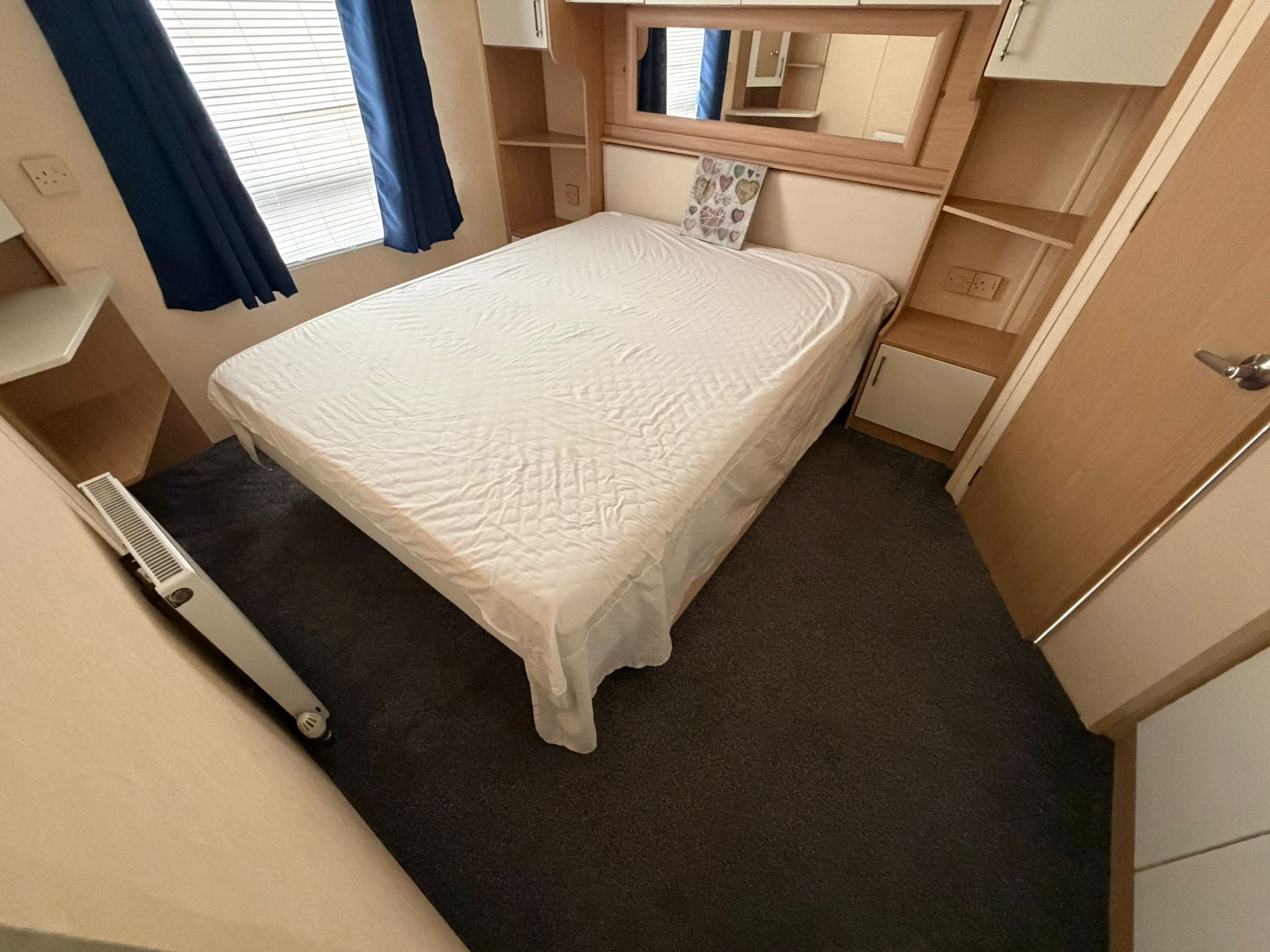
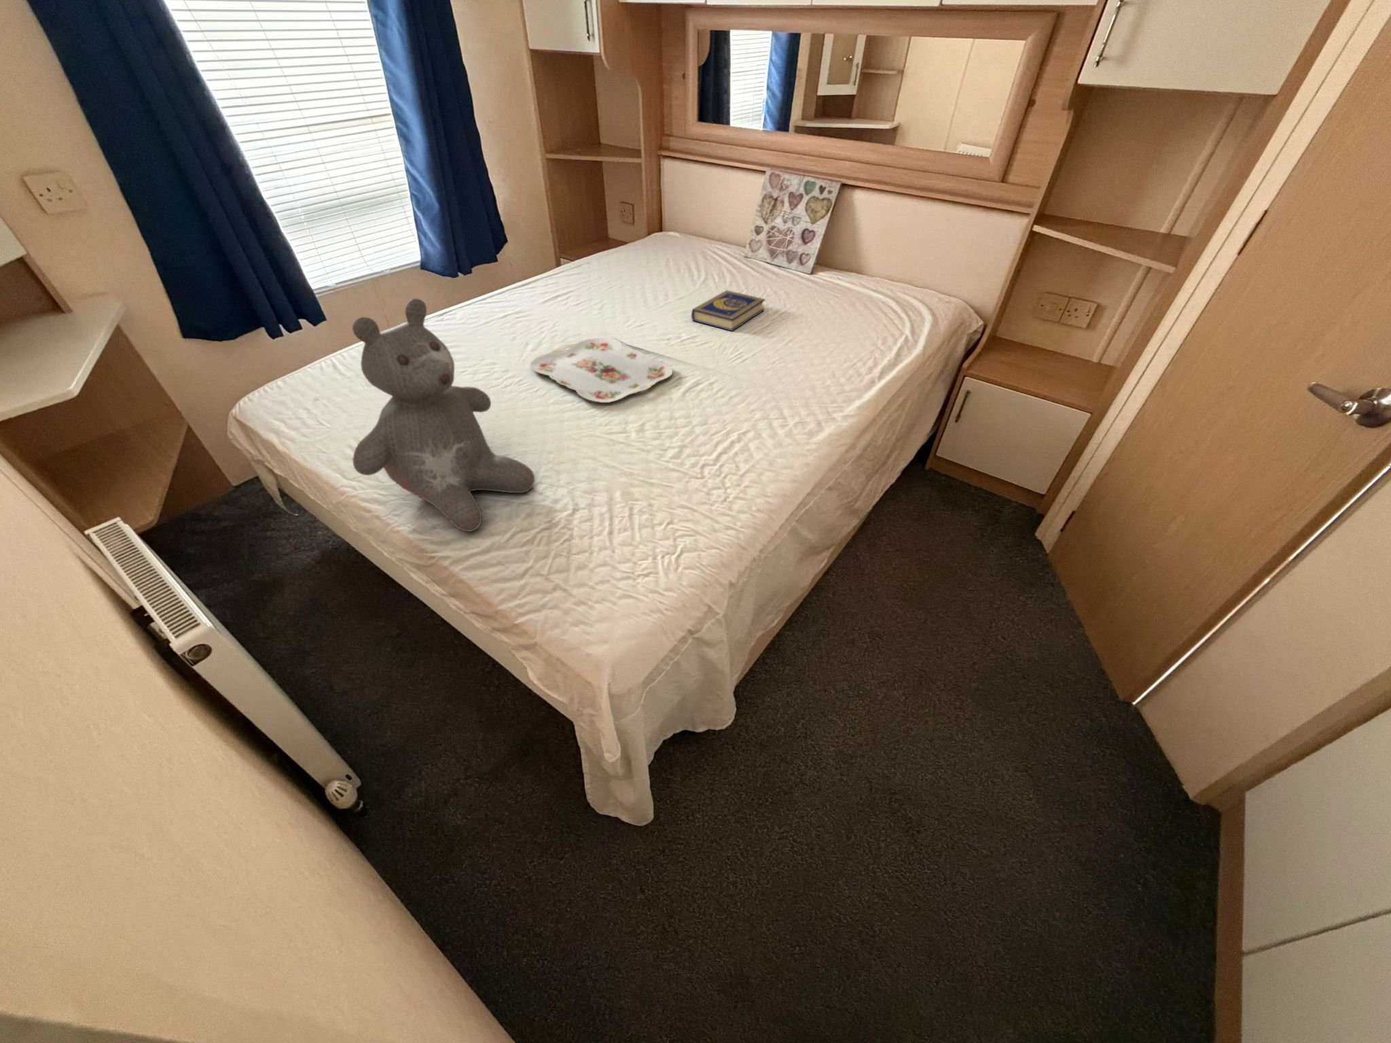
+ book (727, 310)
+ serving tray (601, 368)
+ teddy bear (440, 415)
